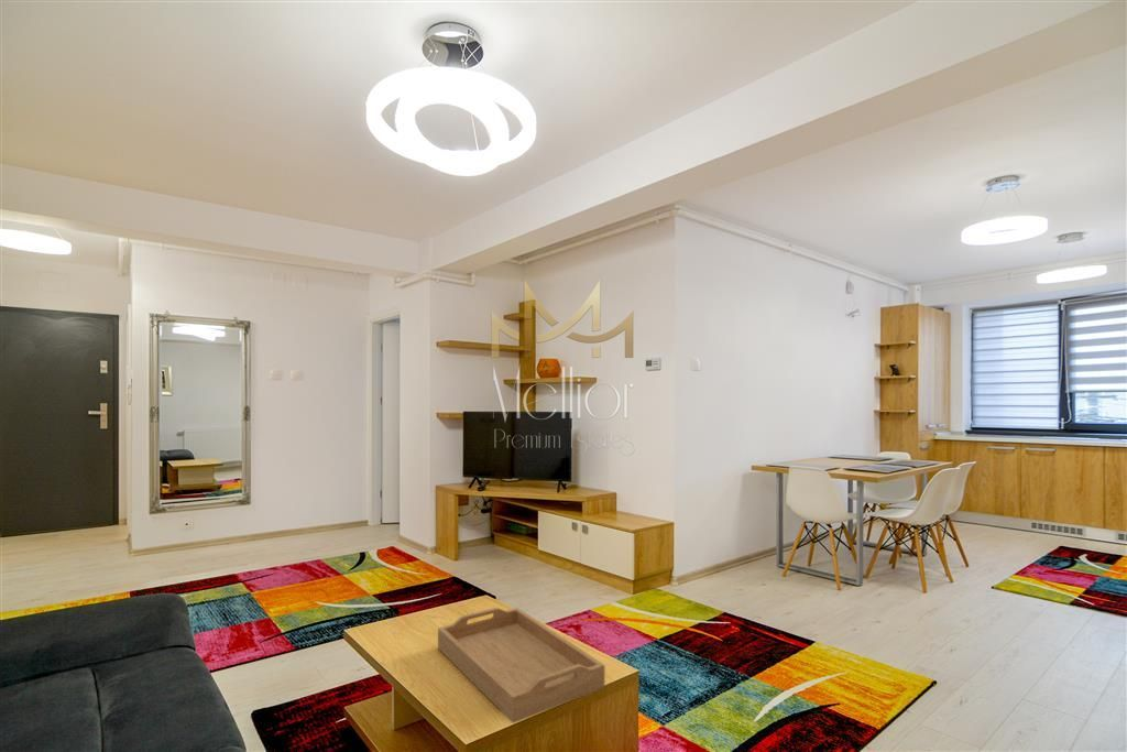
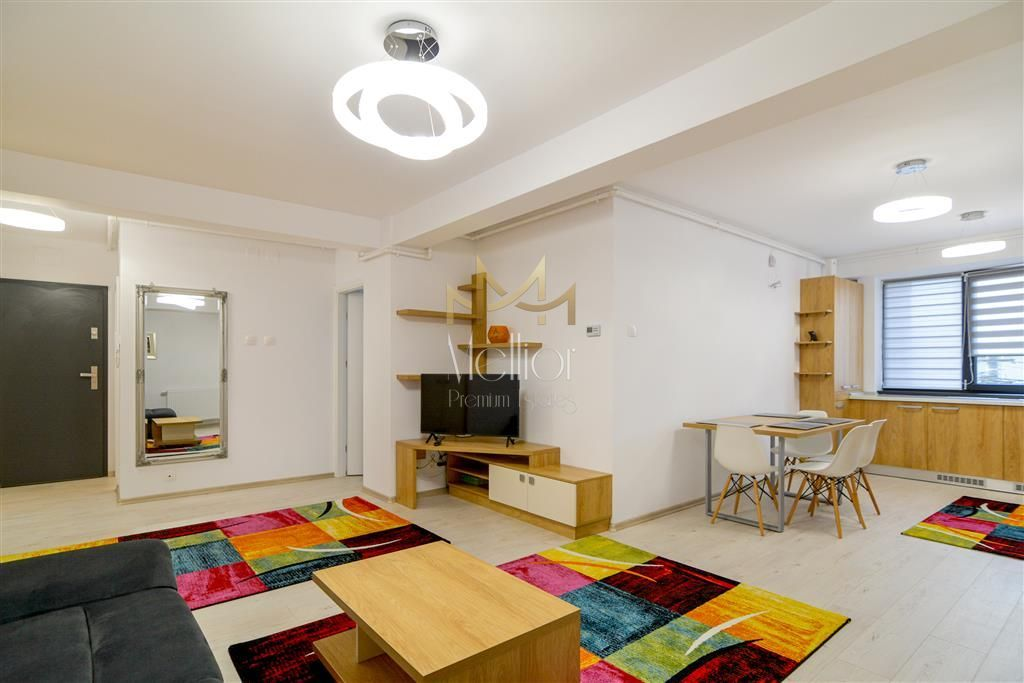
- serving tray (515, 652)
